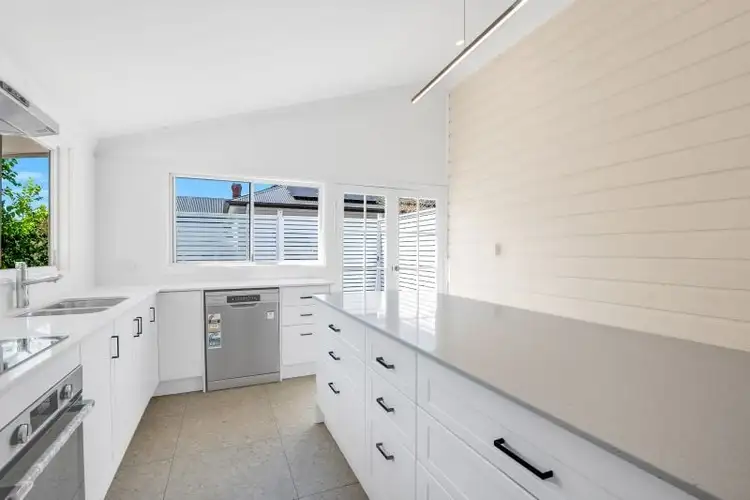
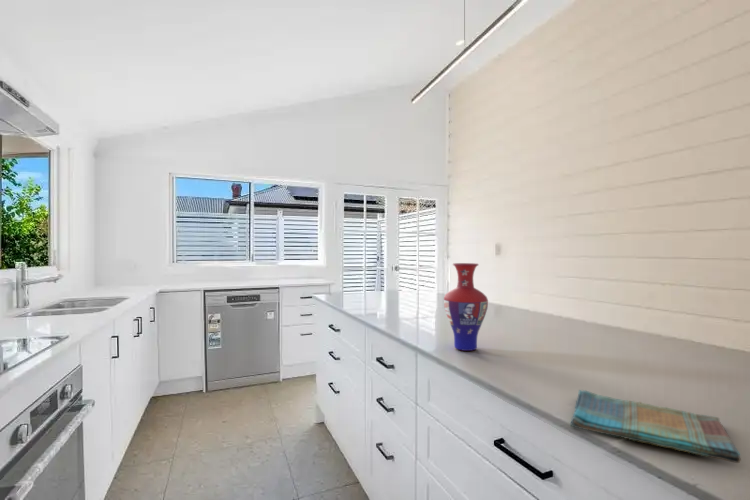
+ dish towel (644, 419)
+ vase (465, 306)
